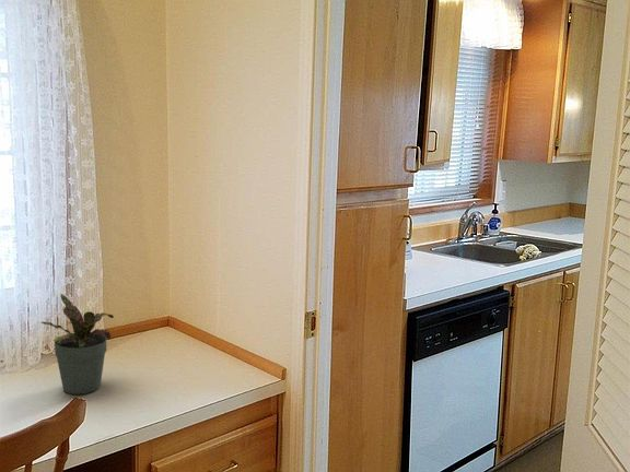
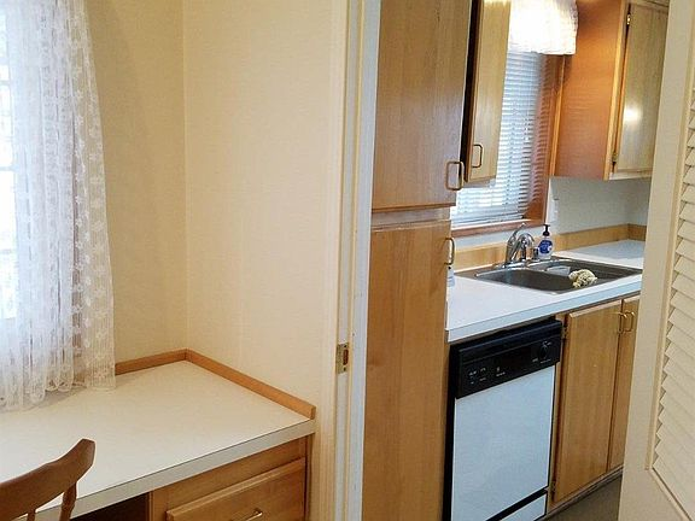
- potted plant (77, 339)
